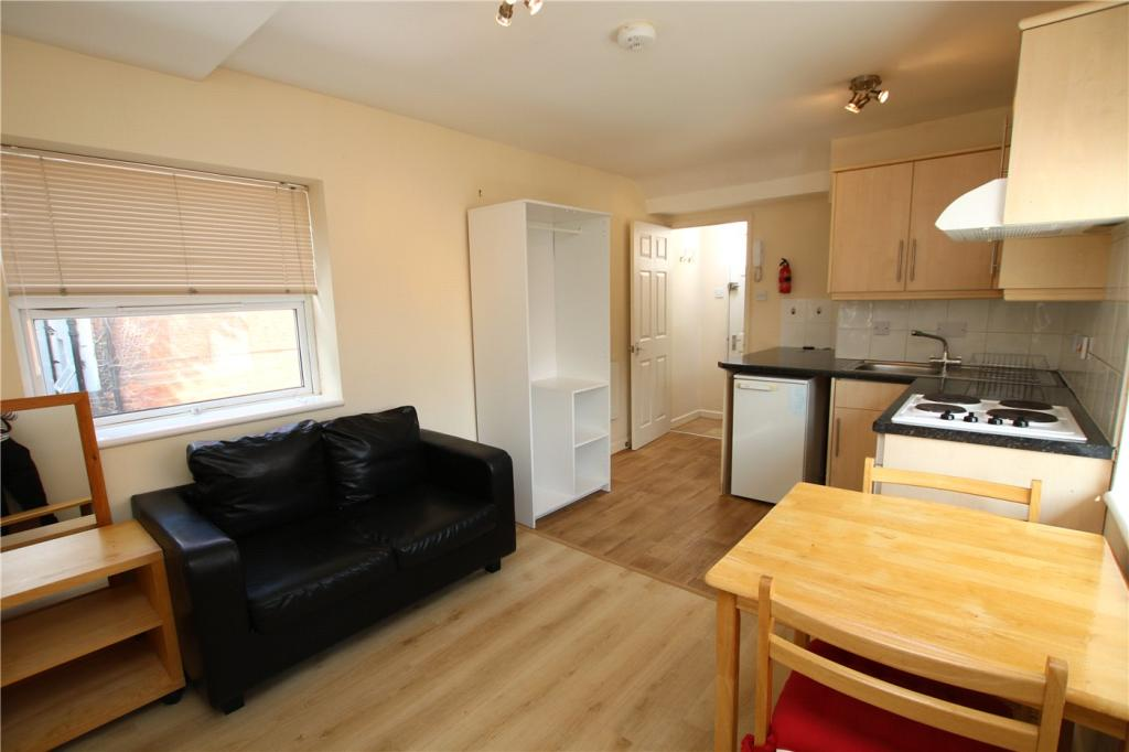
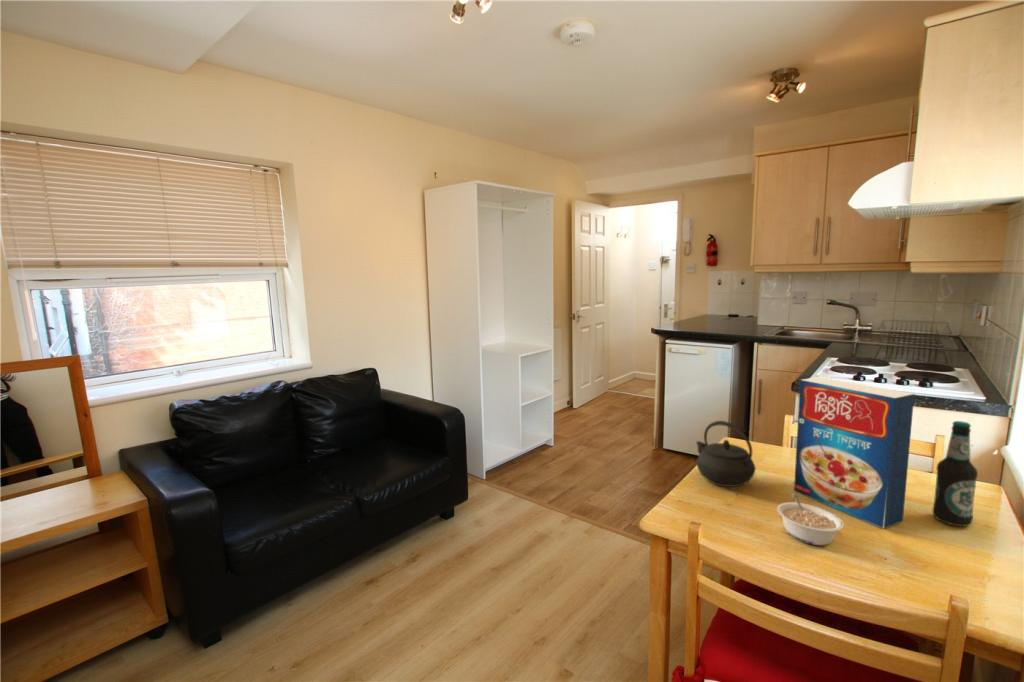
+ kettle (722, 450)
+ legume (806, 522)
+ cereal box (848, 446)
+ bottle (956, 472)
